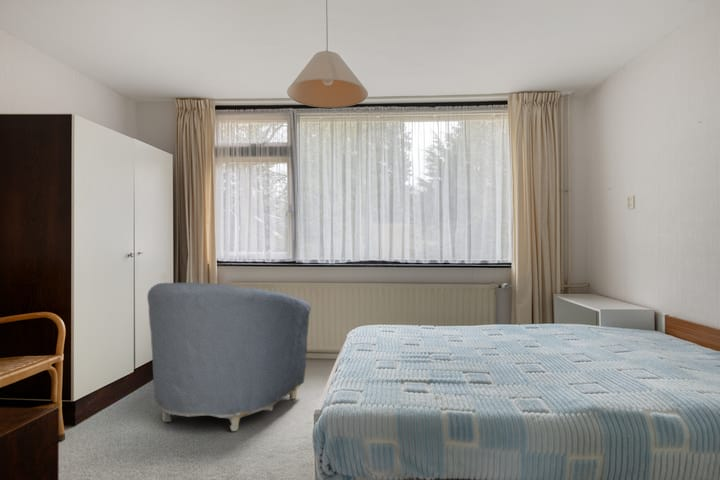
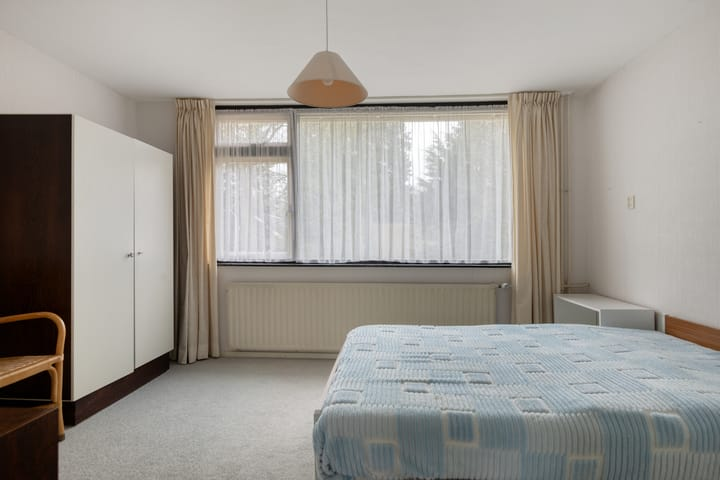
- armchair (225, 340)
